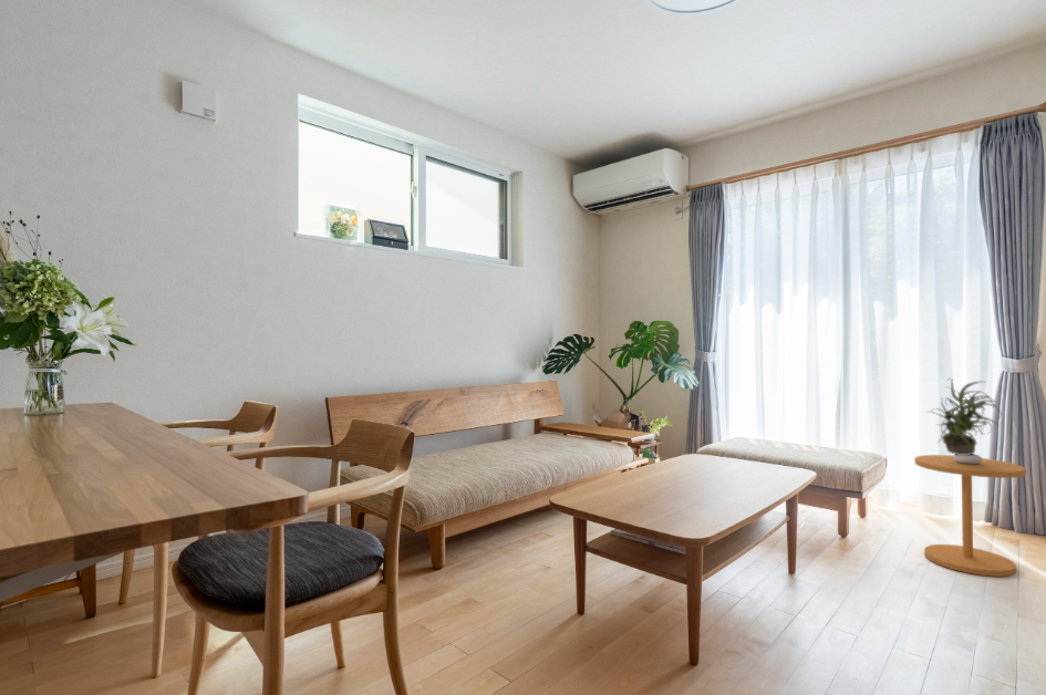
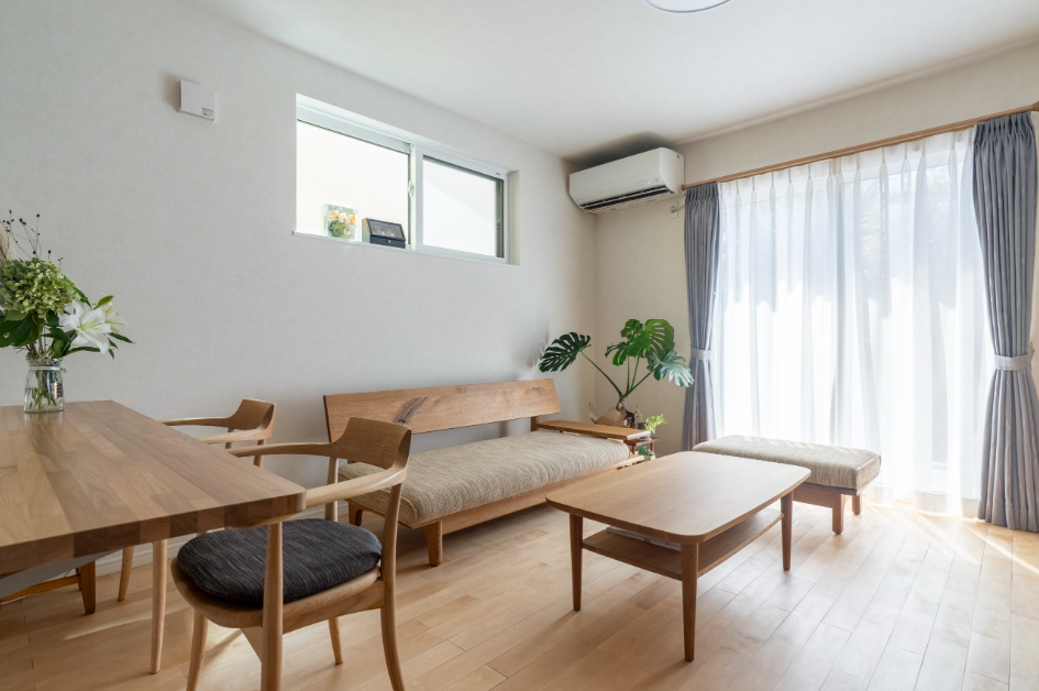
- side table (967, 507)
- potted plant (966, 425)
